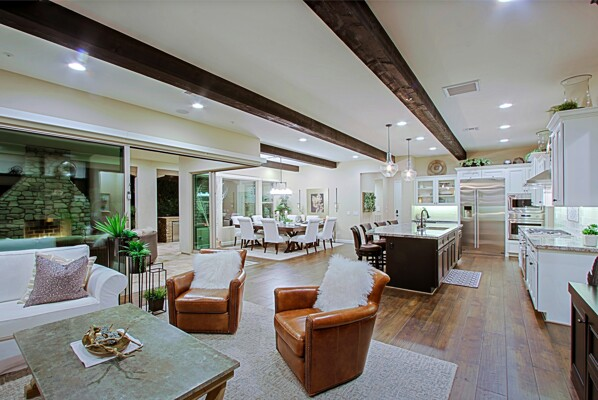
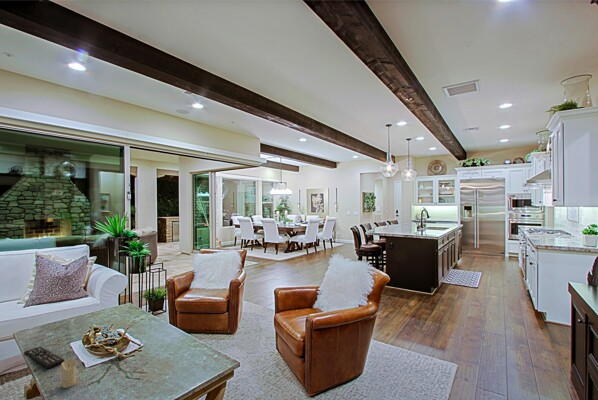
+ candle (68, 373)
+ remote control (43, 356)
